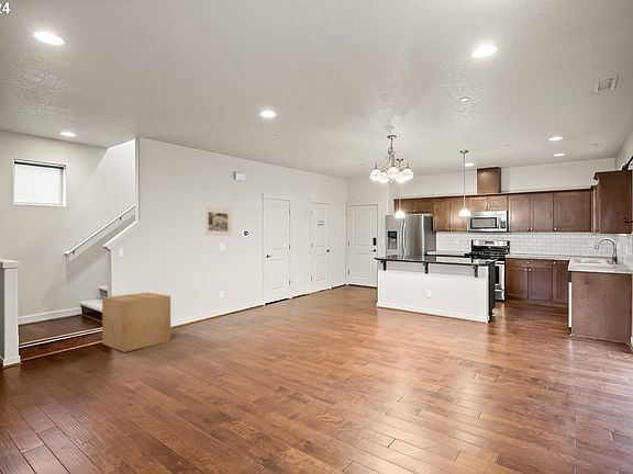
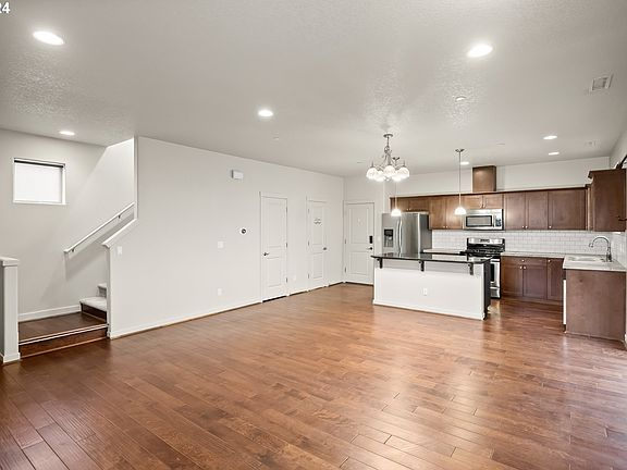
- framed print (218, 222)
- cardboard box (136, 319)
